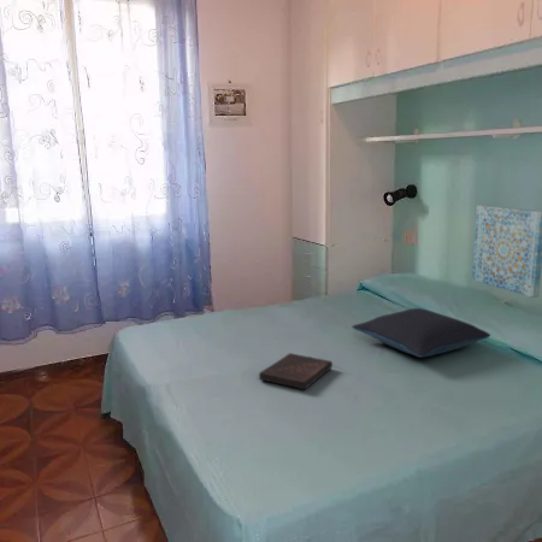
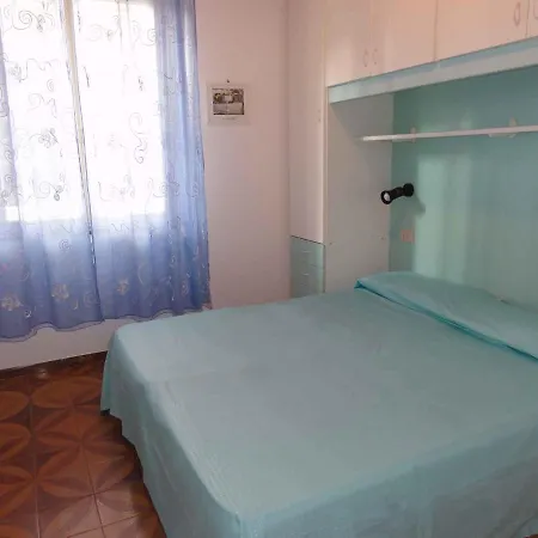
- pillow (419, 330)
- wall art (506, 248)
- book (296, 370)
